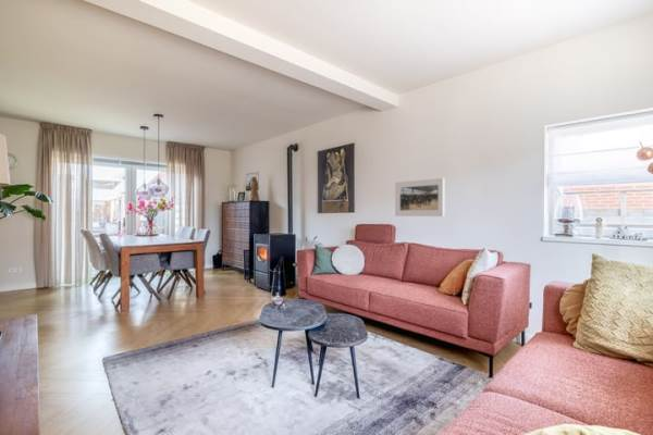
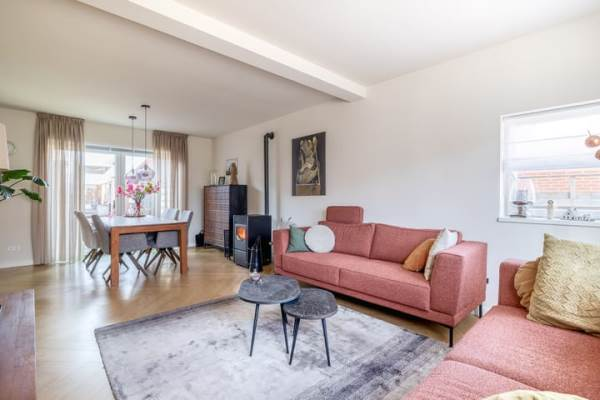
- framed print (418, 198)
